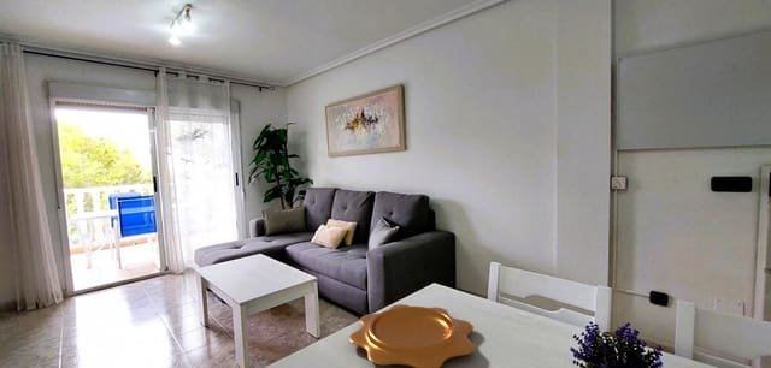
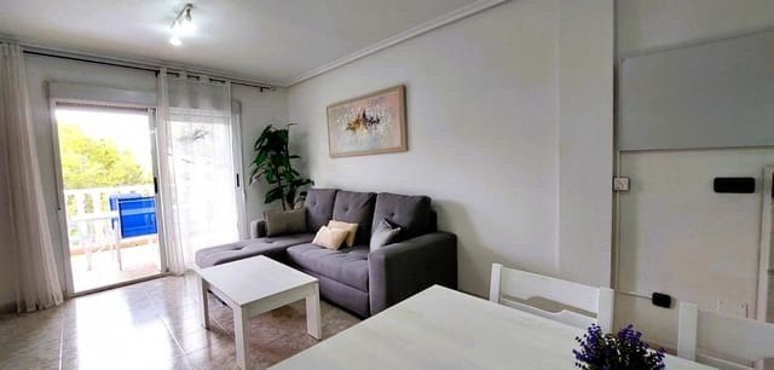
- decorative bowl (412, 331)
